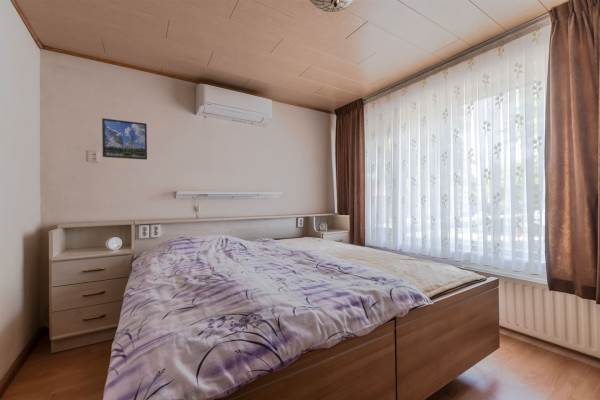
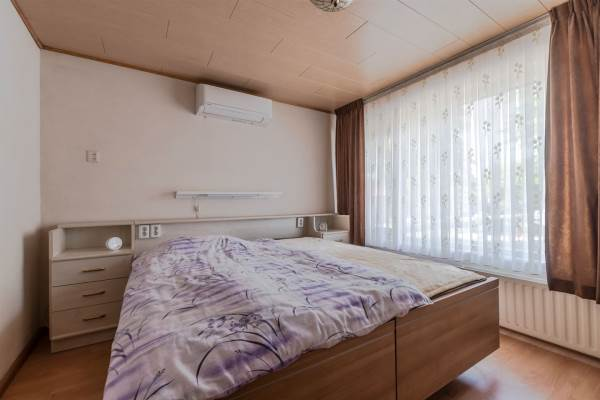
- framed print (125, 139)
